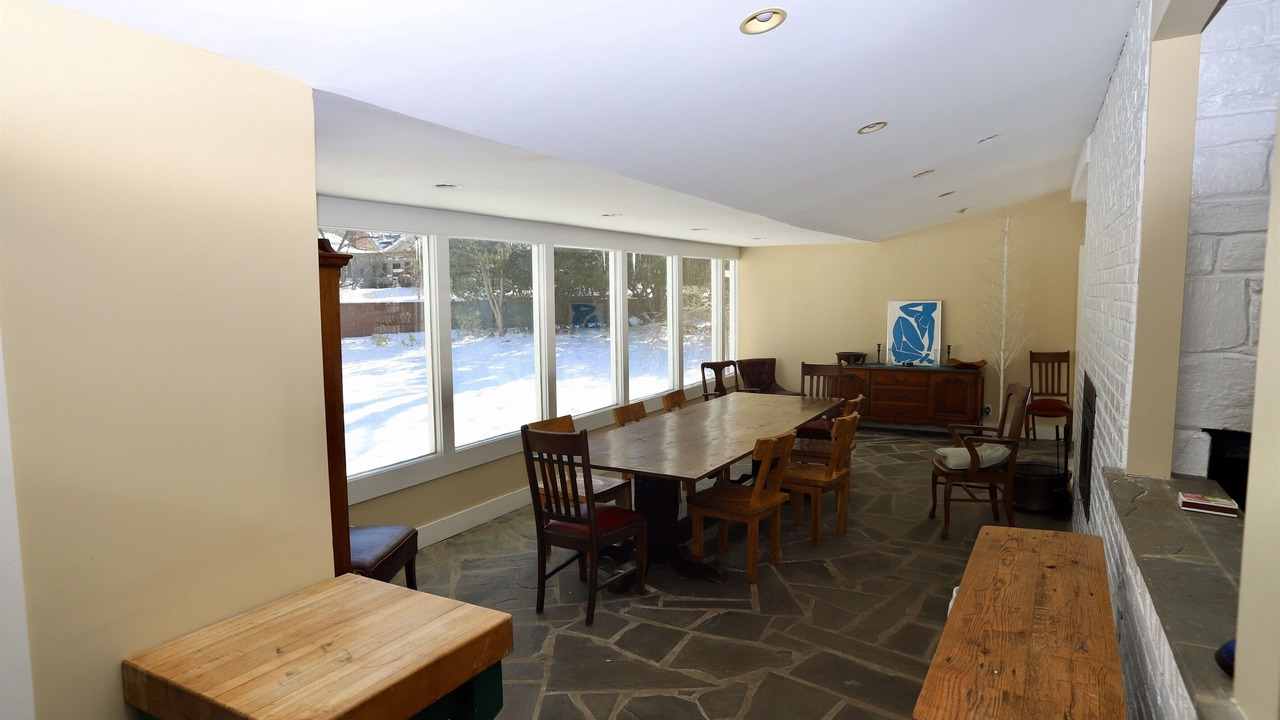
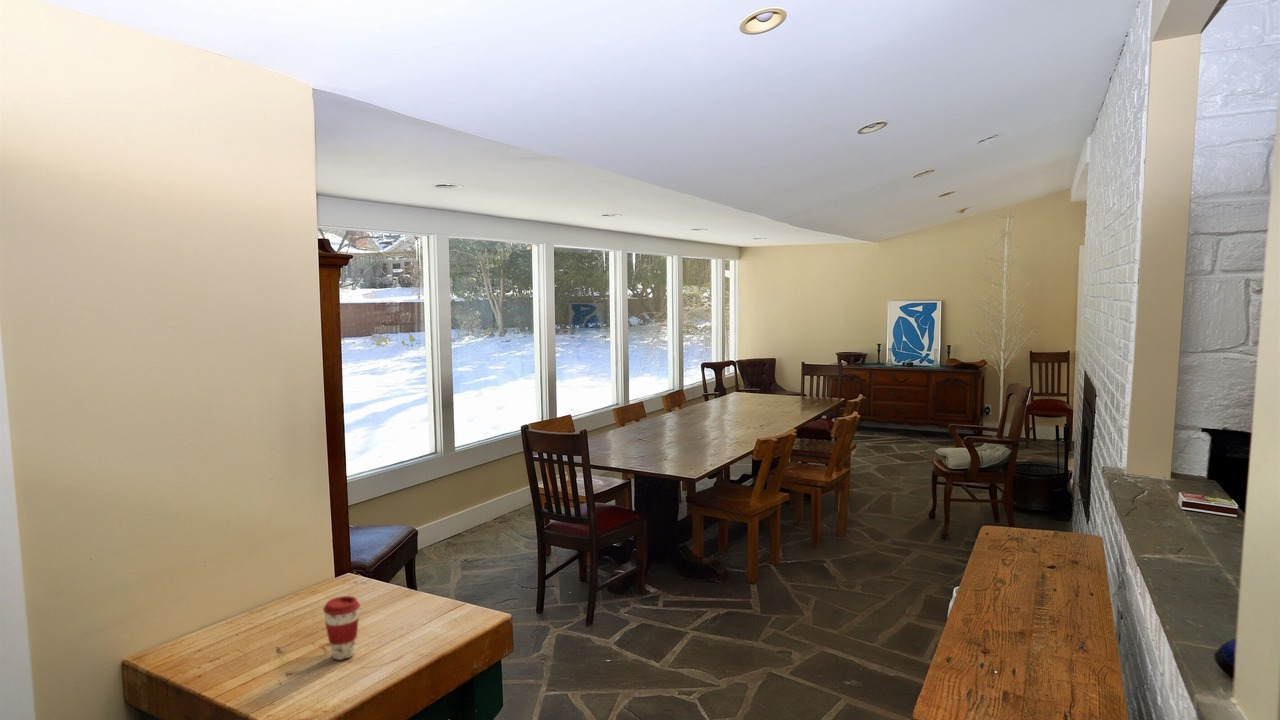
+ coffee cup (342, 628)
